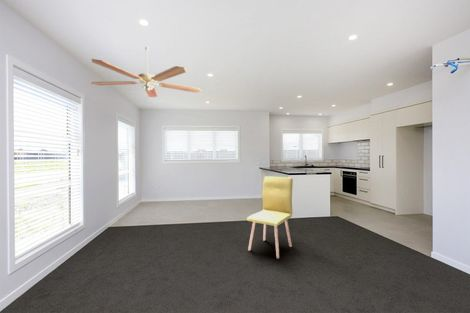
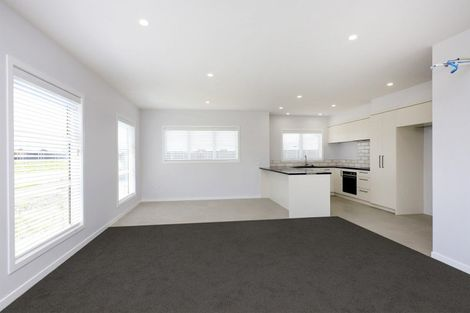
- ceiling fan (147, 70)
- chair (270, 213)
